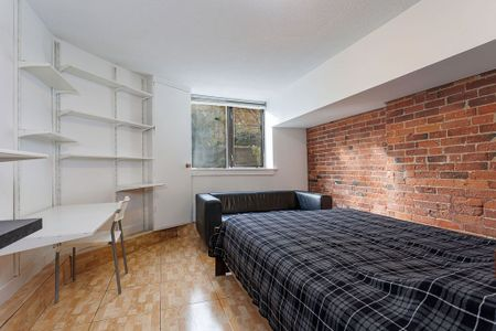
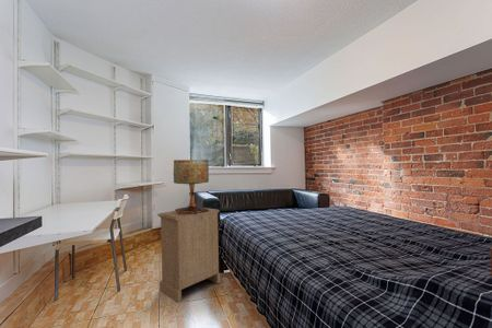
+ table lamp (191, 185)
+ cabinet (189, 248)
